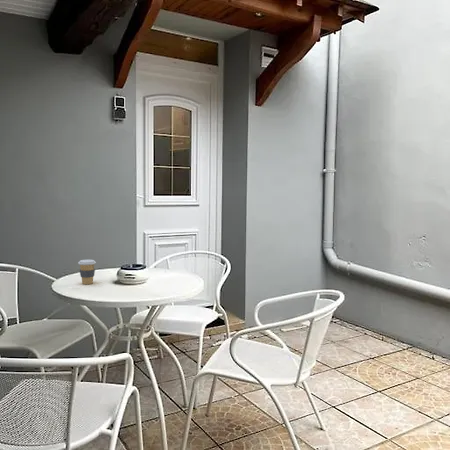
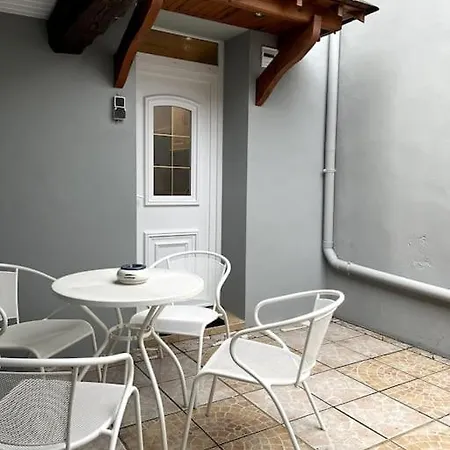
- coffee cup (87, 272)
